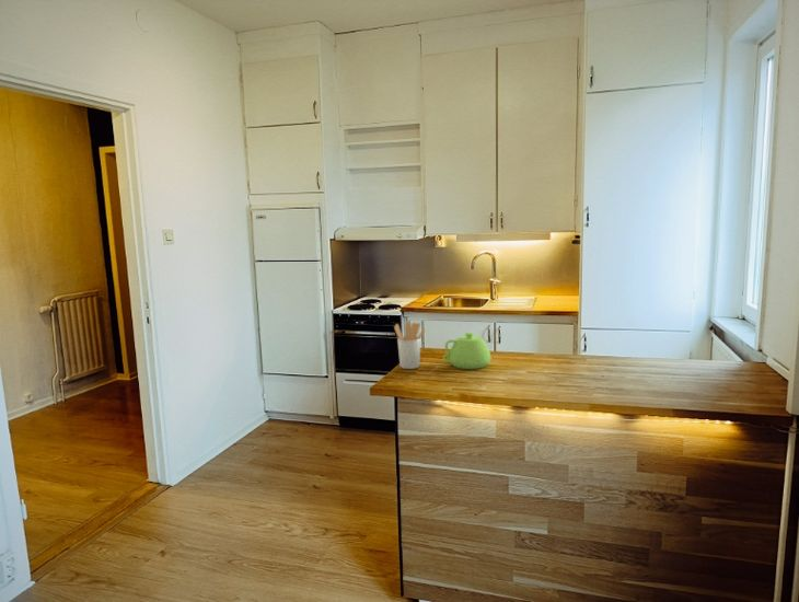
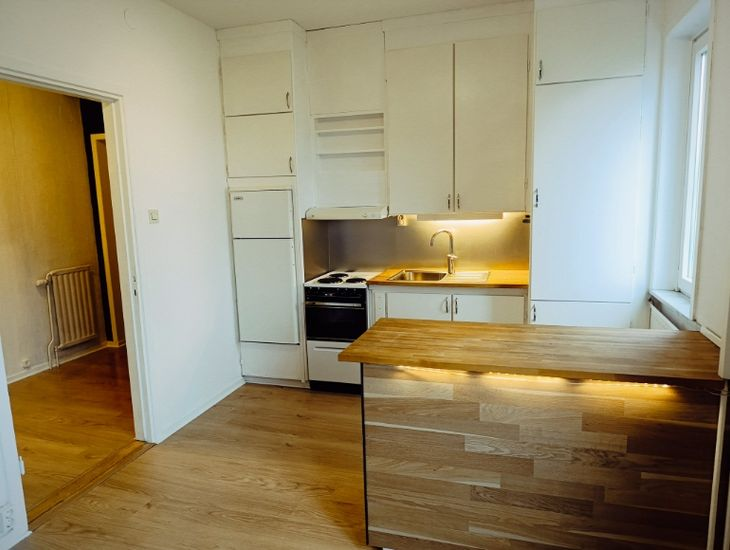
- utensil holder (410, 344)
- teapot (466, 348)
